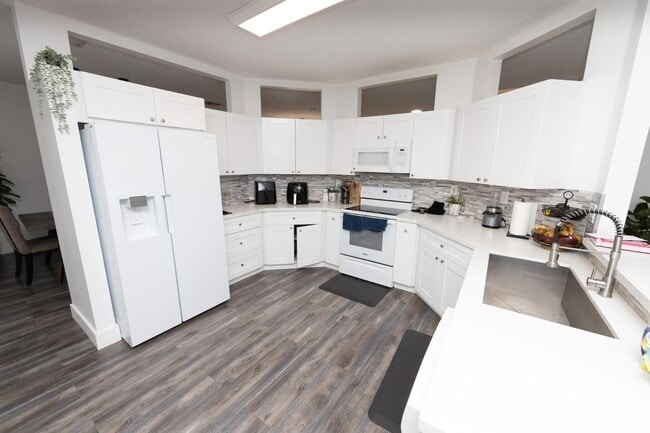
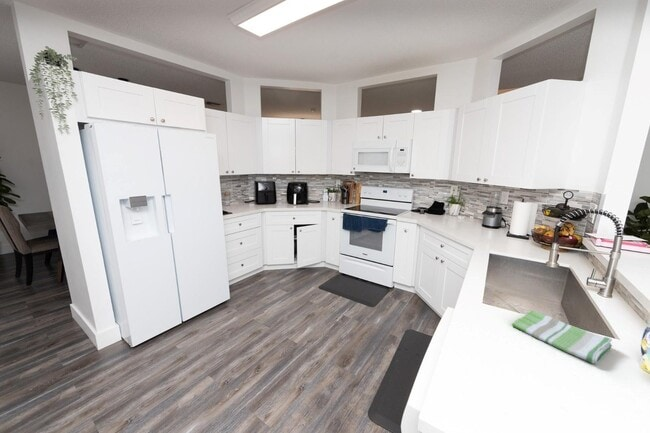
+ dish towel (559, 332)
